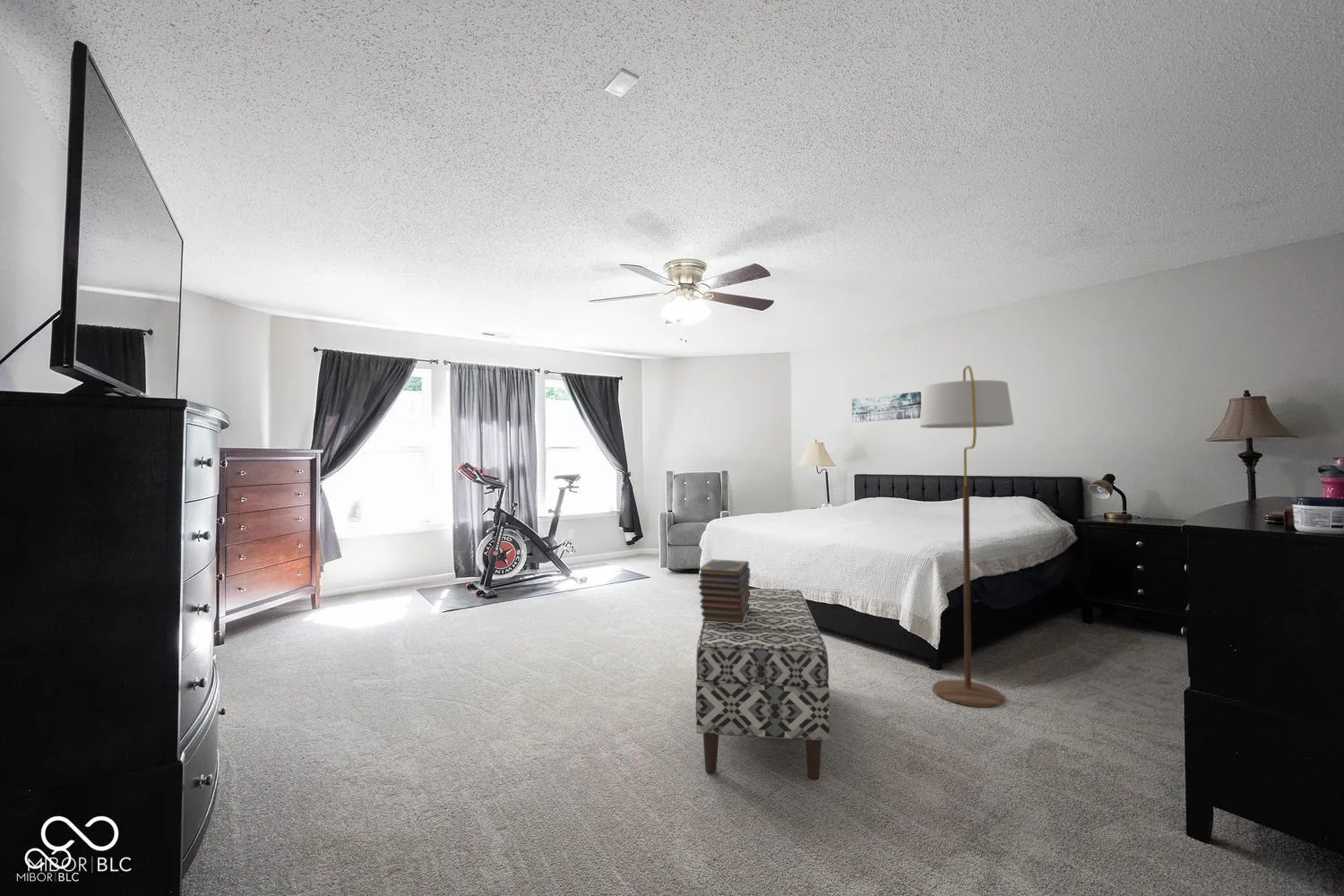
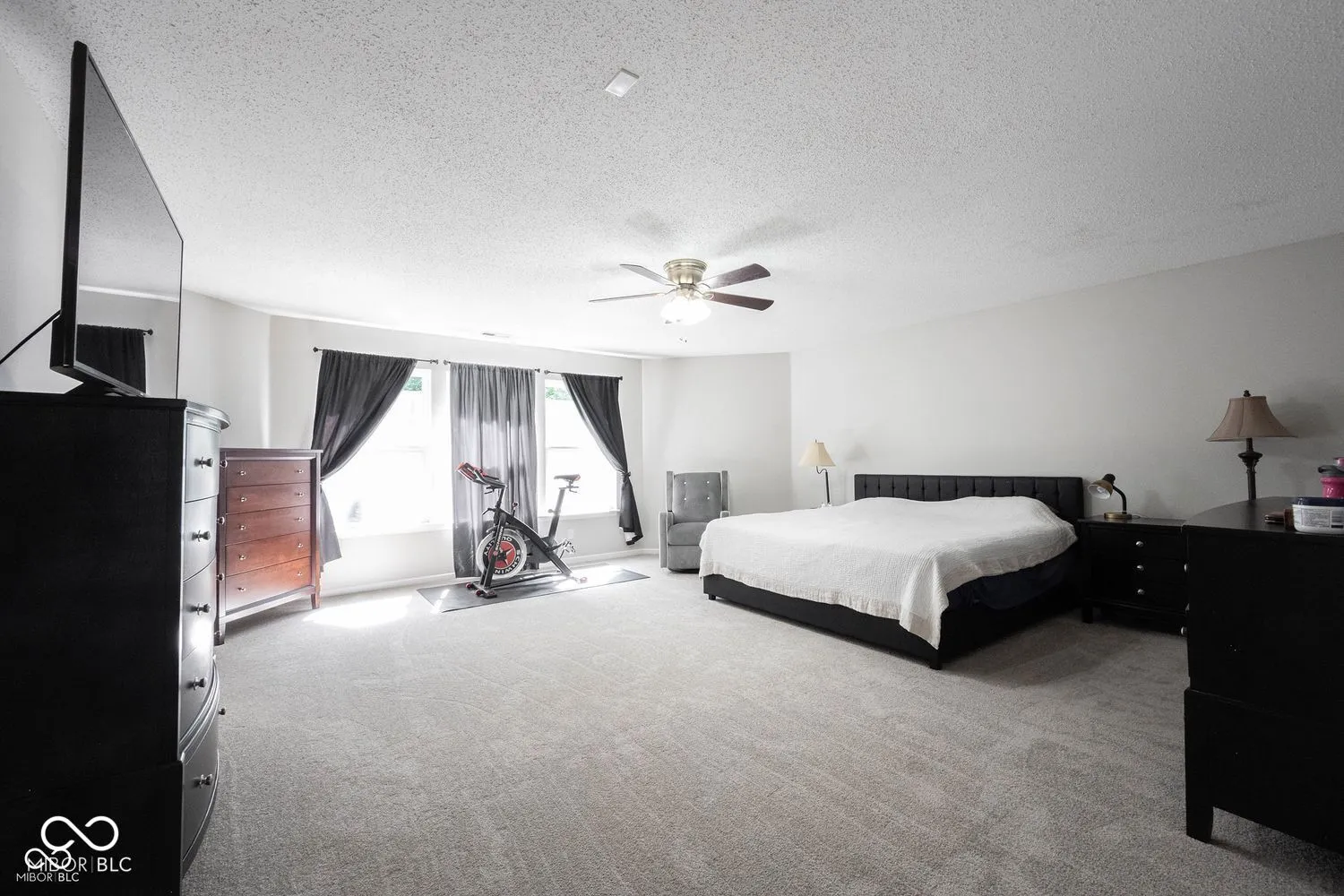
- floor lamp (967, 530)
- wall art (884, 408)
- bench (758, 665)
- book stack (725, 589)
